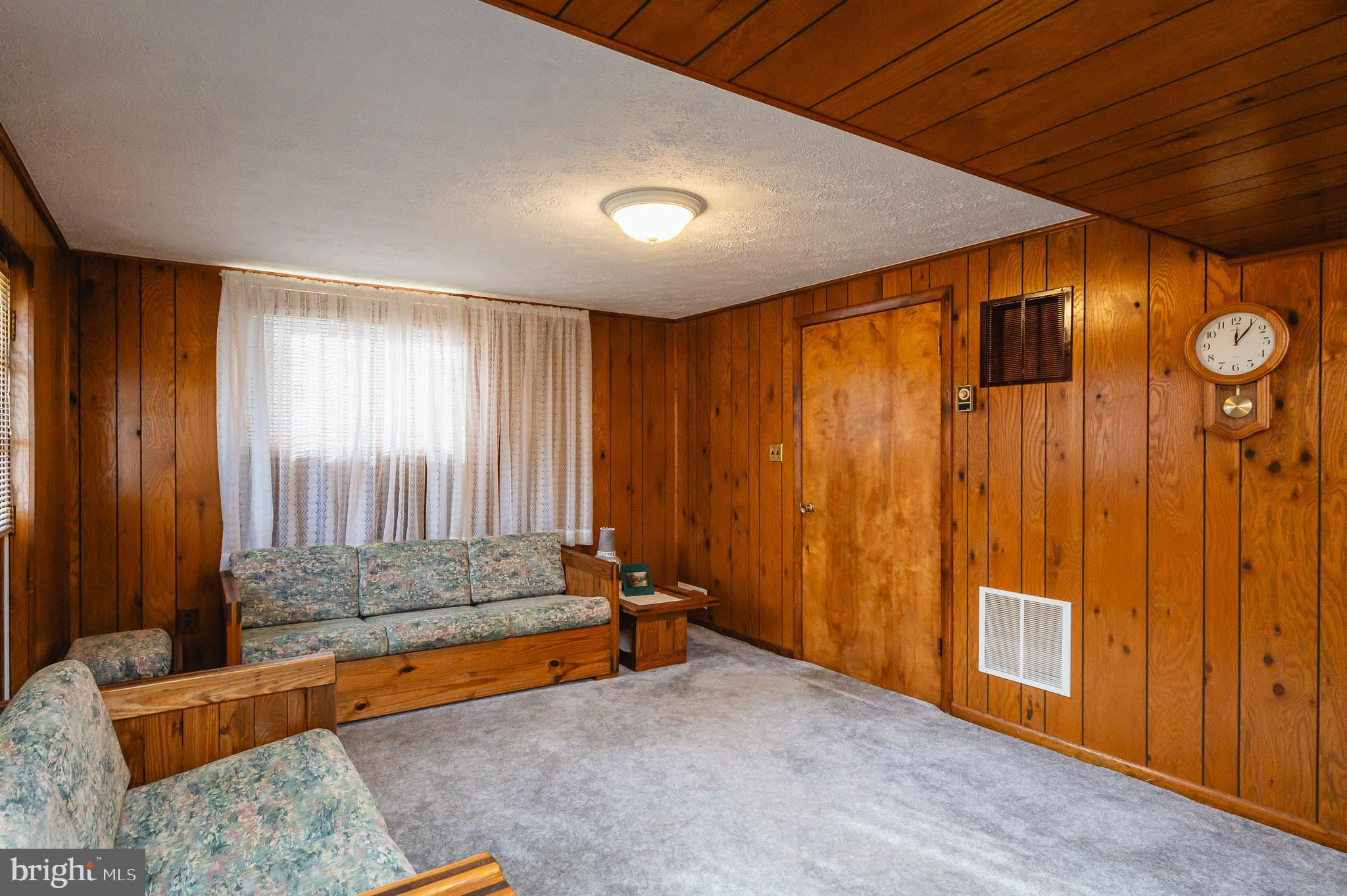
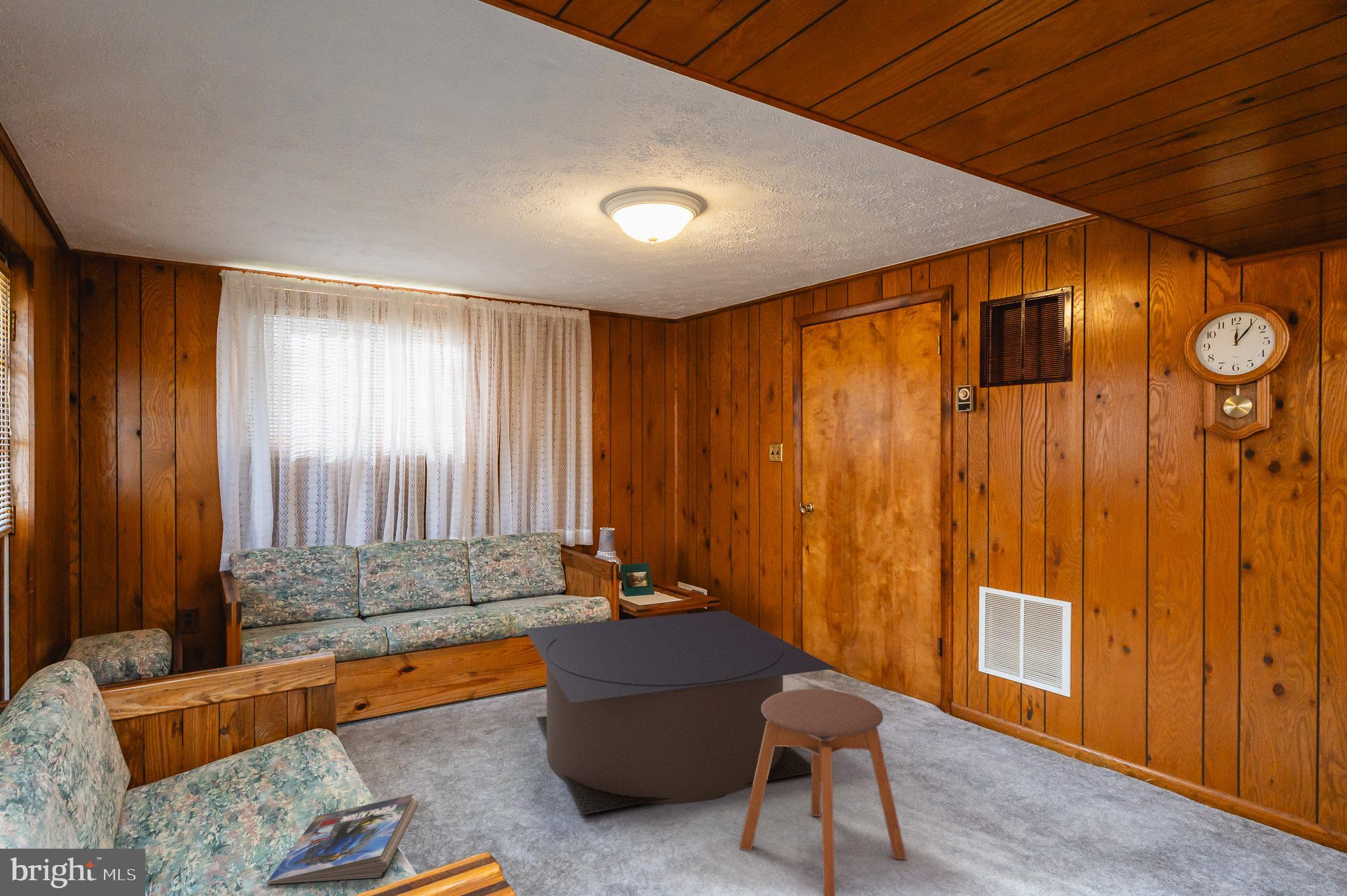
+ magazine (349, 835)
+ coffee table (665, 696)
+ stool (821, 777)
